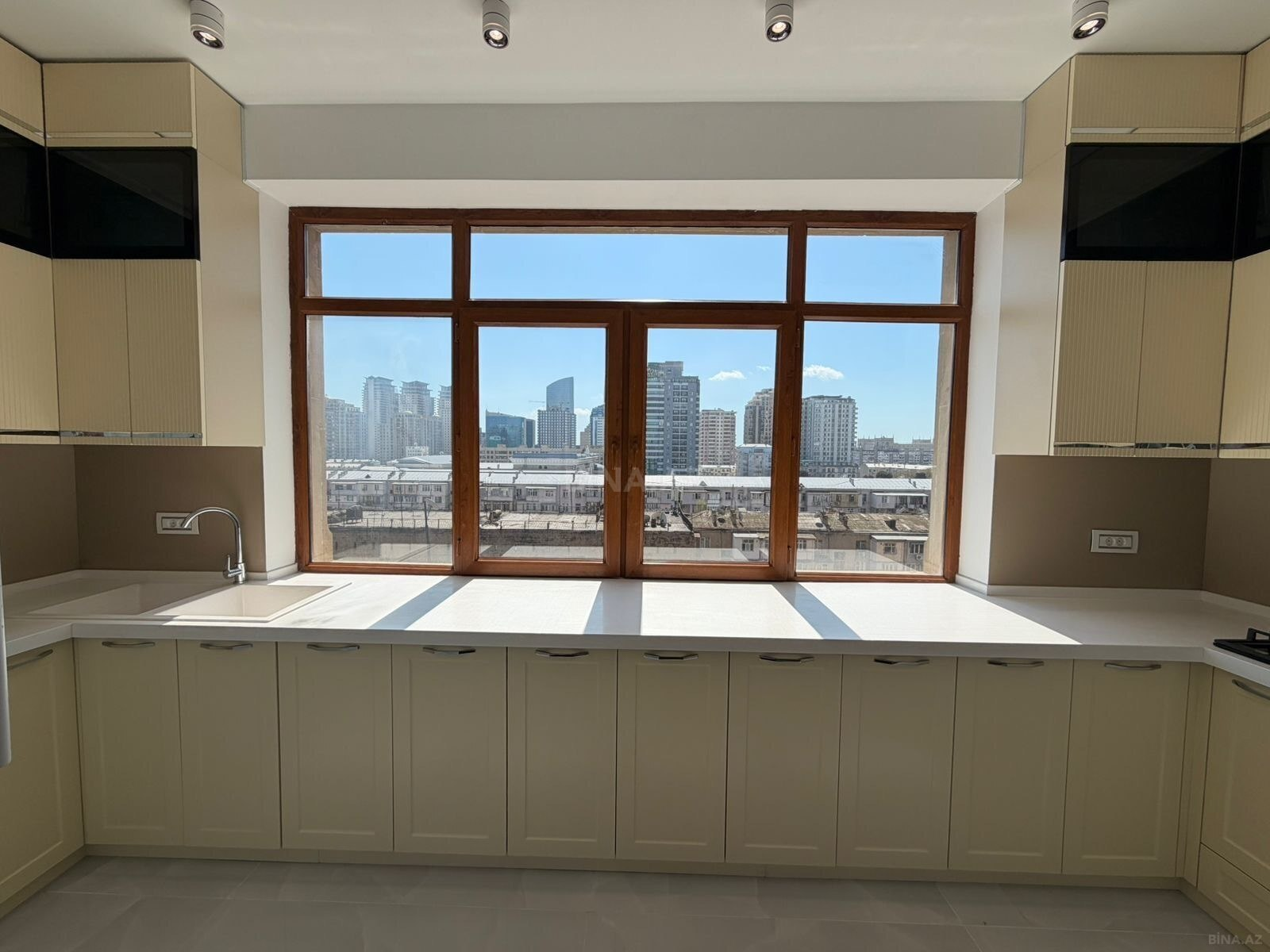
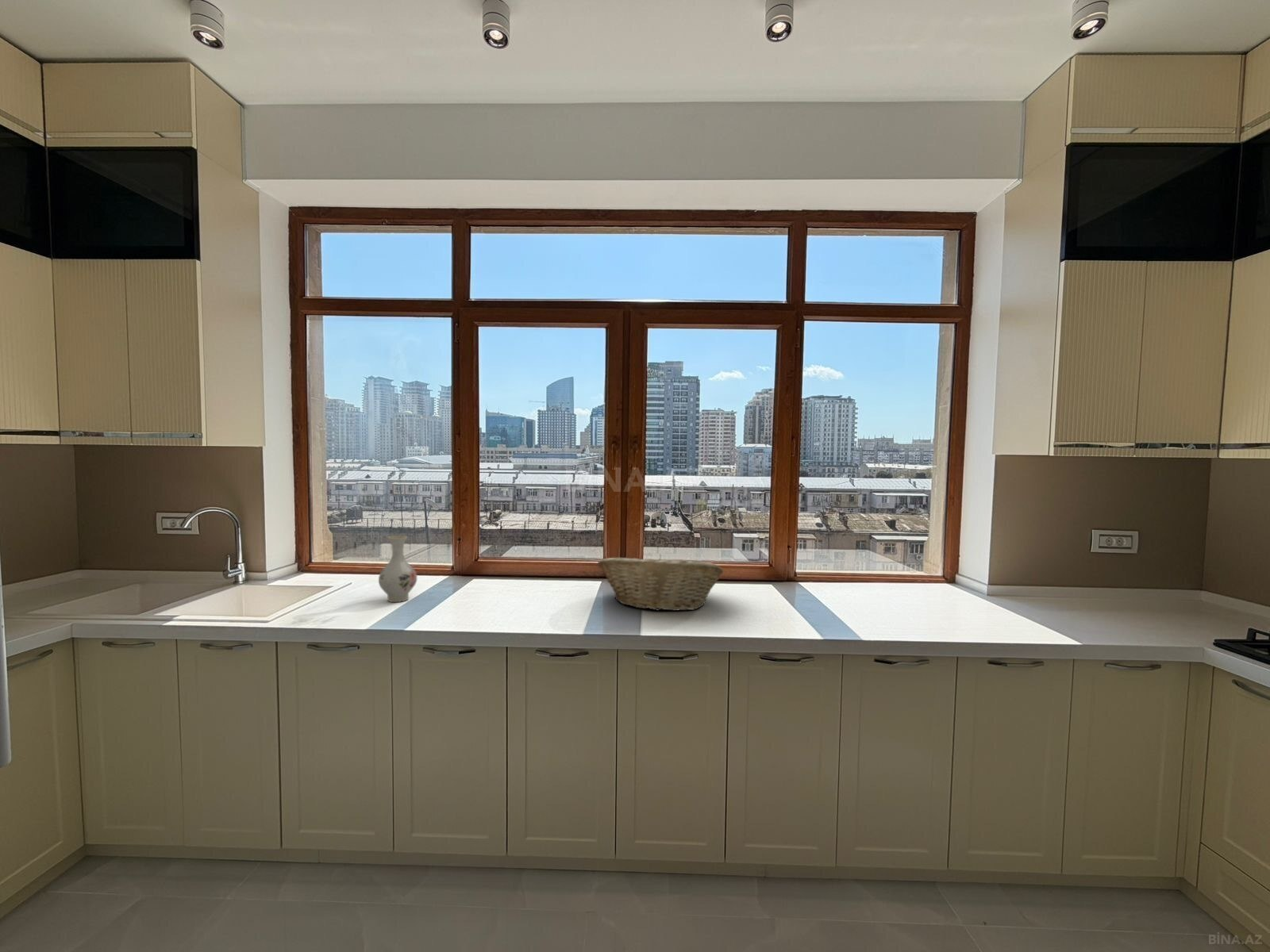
+ vase (398, 568)
+ fruit basket (660, 577)
